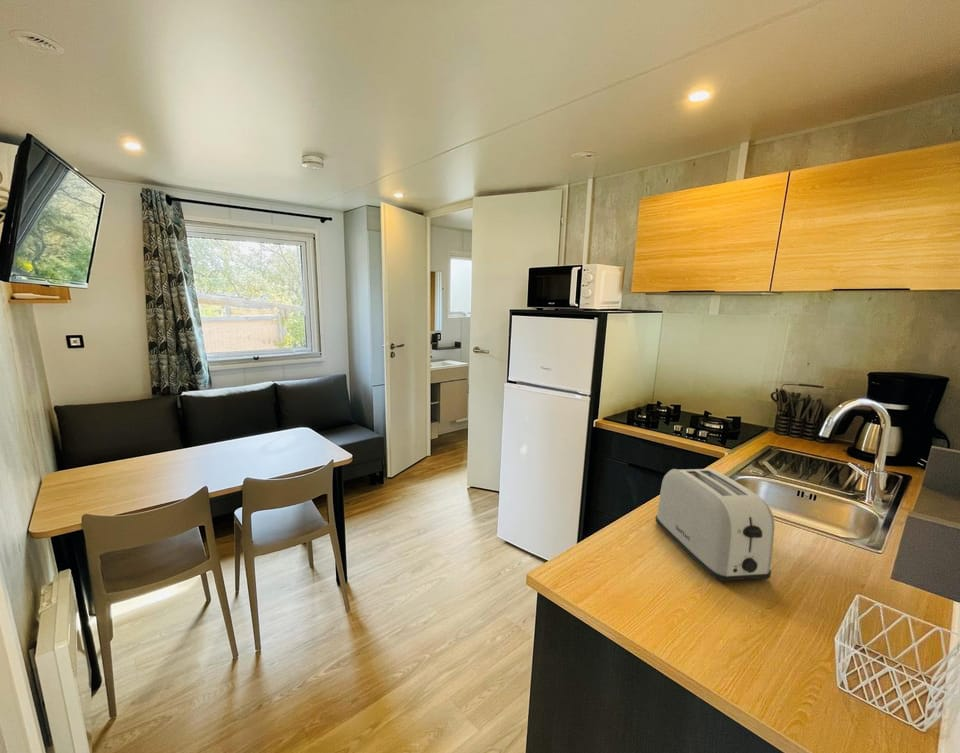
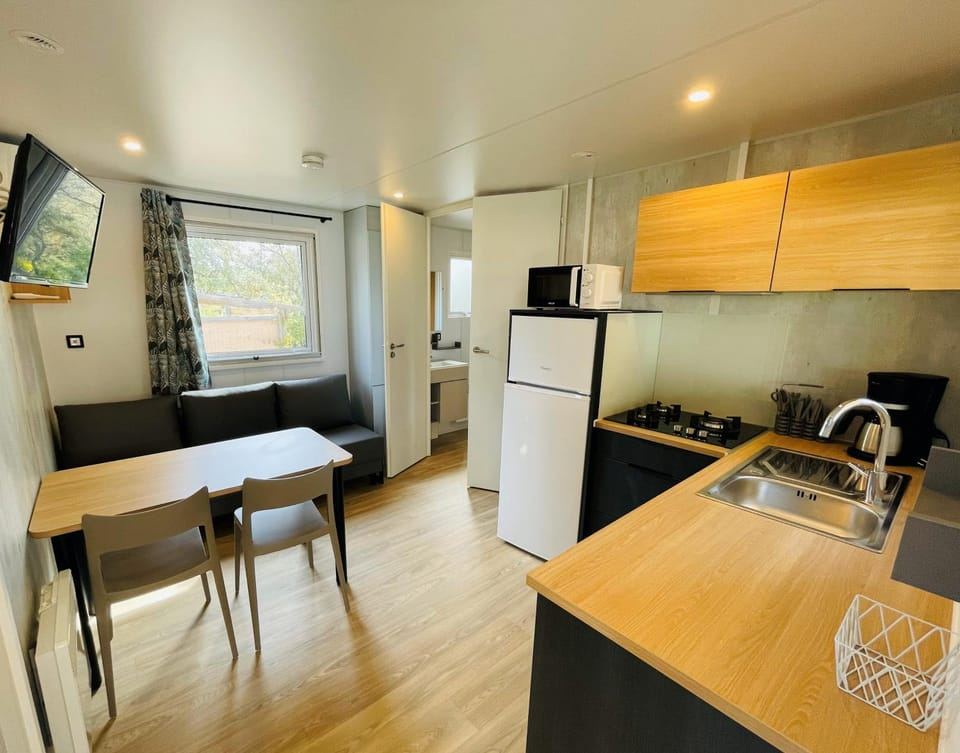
- toaster (712, 516)
